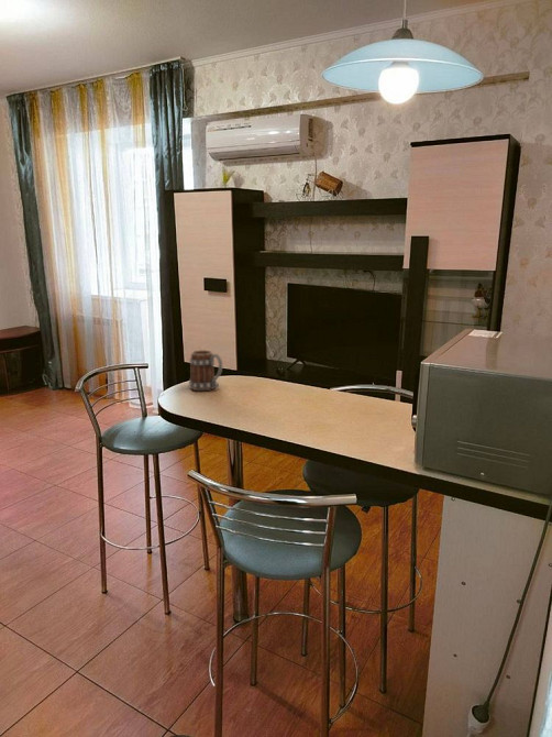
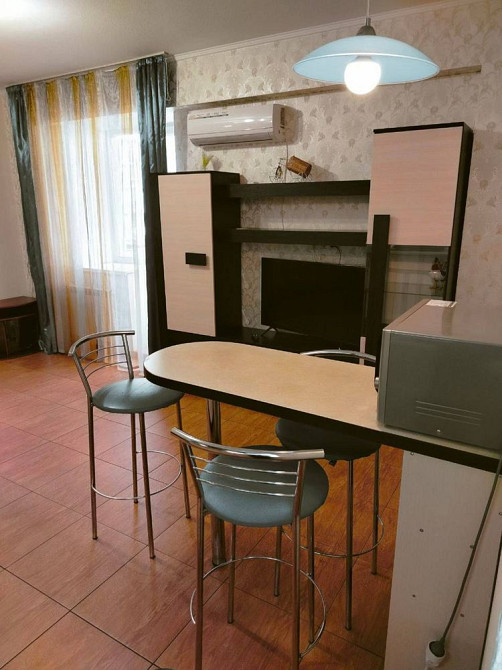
- mug (206, 370)
